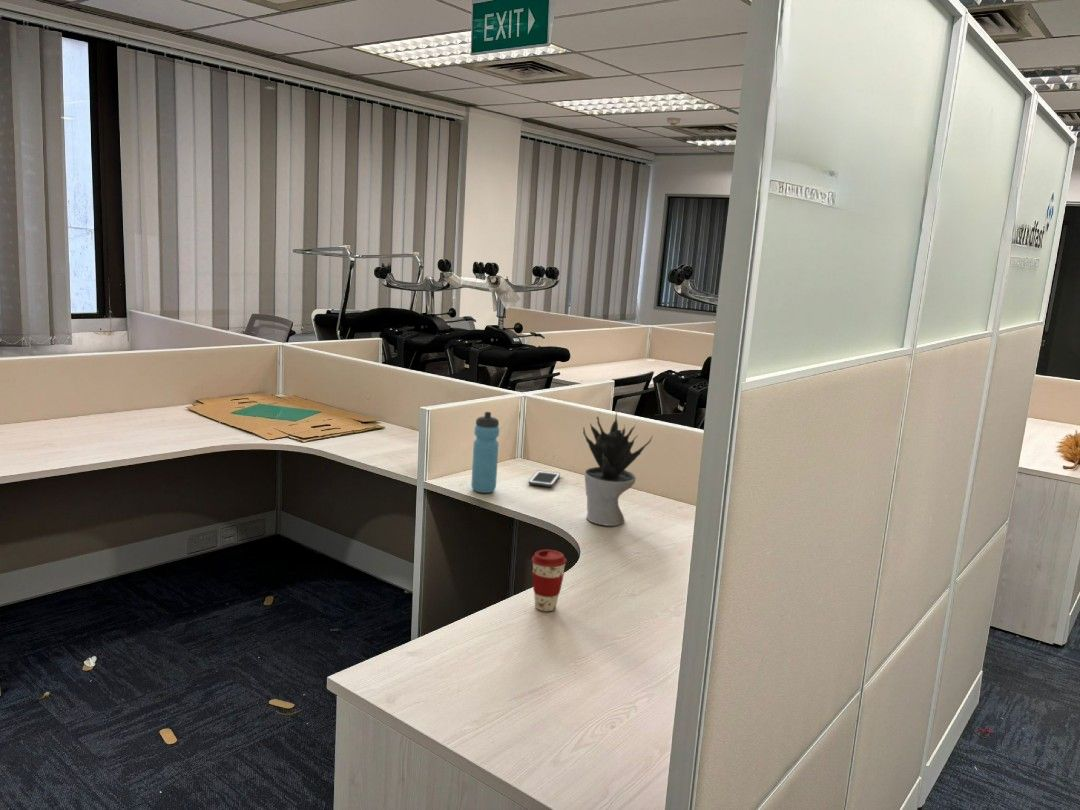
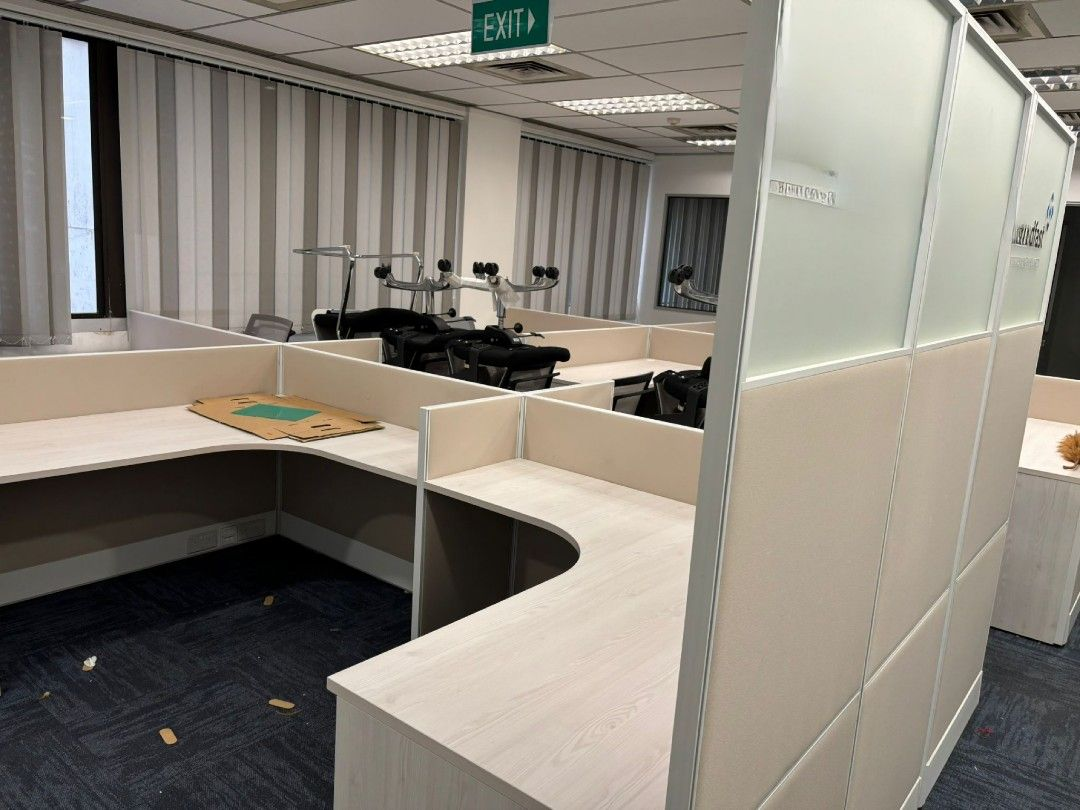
- cell phone (544, 478)
- potted plant (611, 467)
- water bottle (485, 451)
- coffee cup (547, 580)
